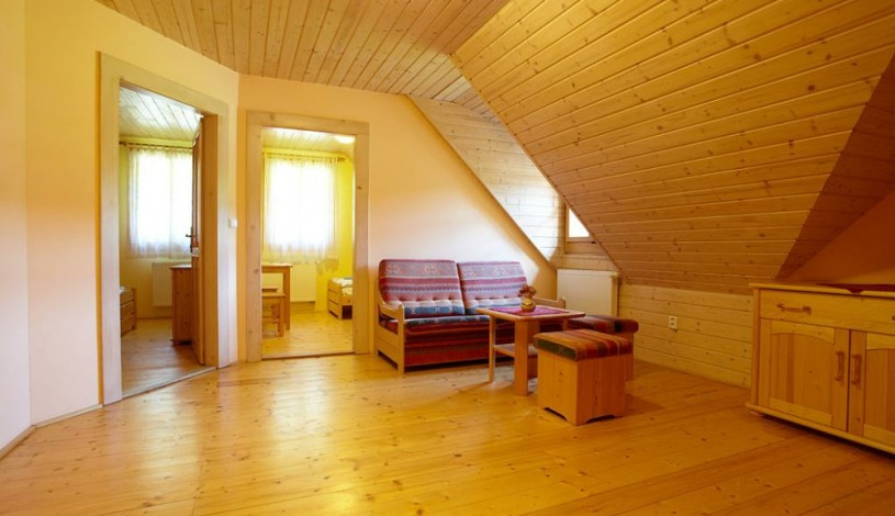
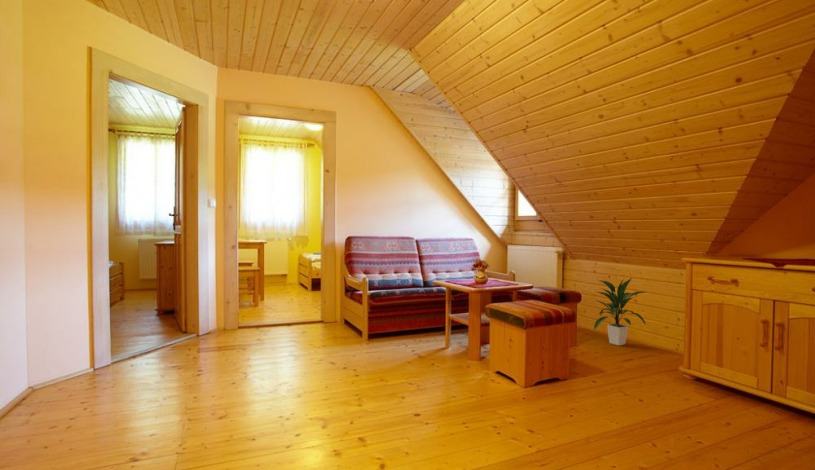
+ indoor plant (615, 309)
